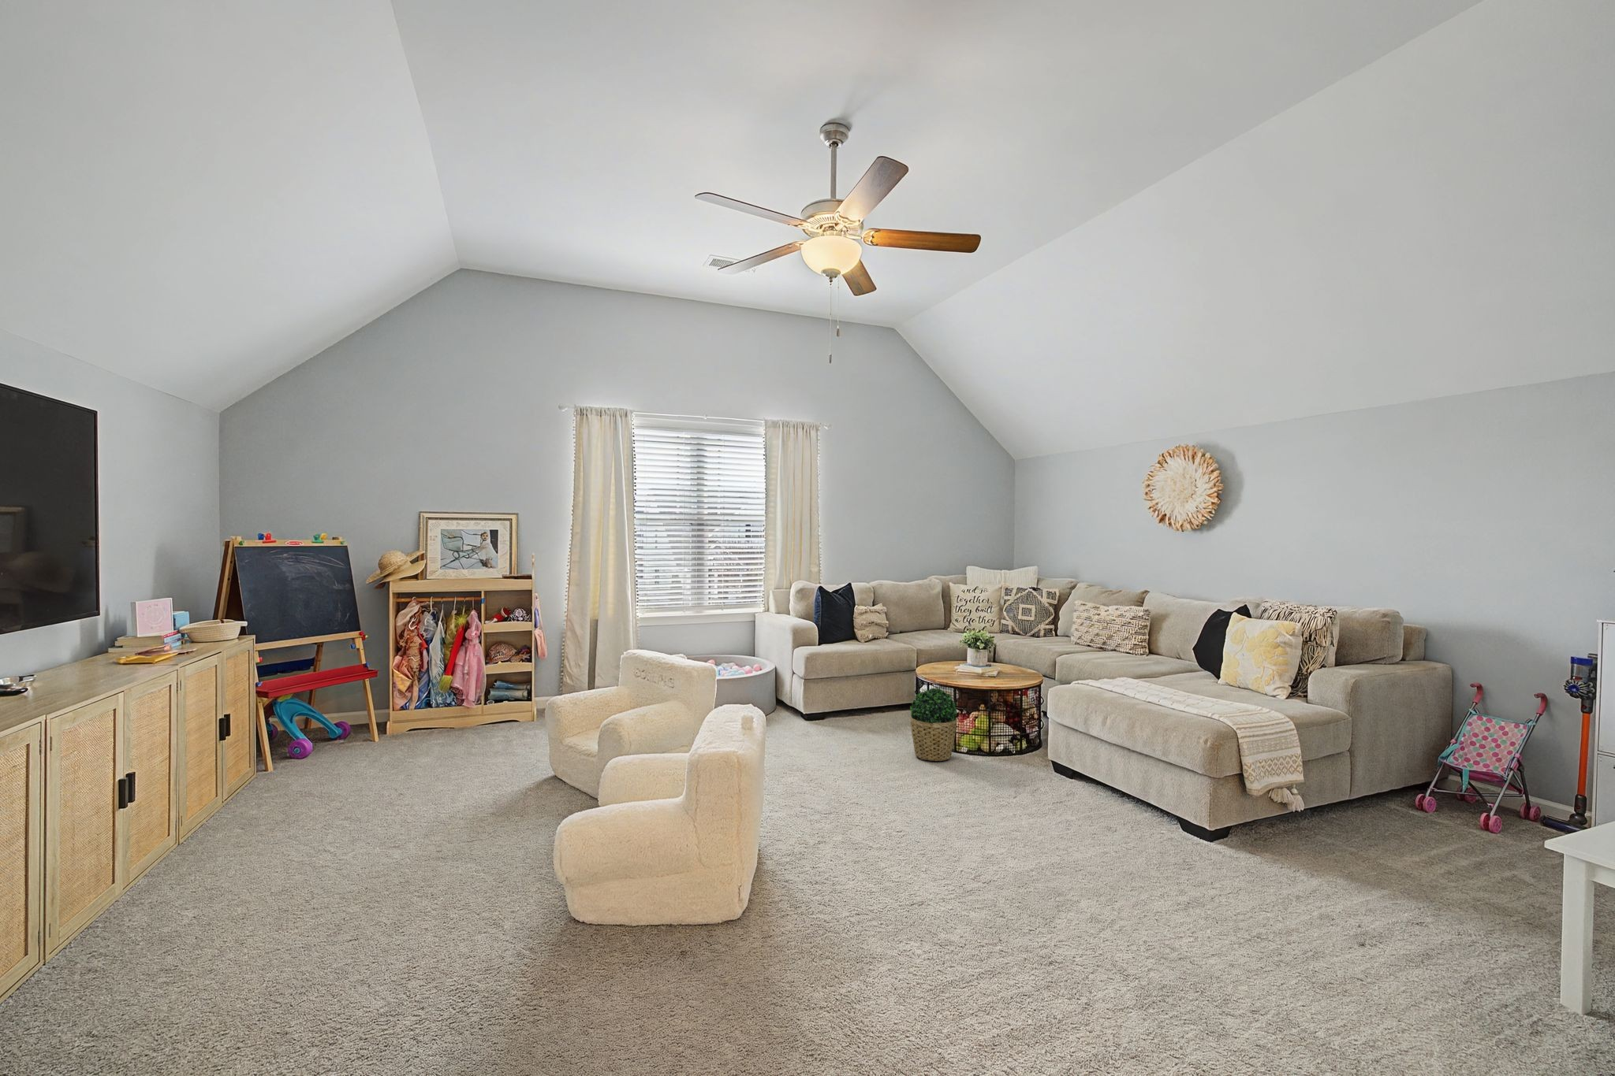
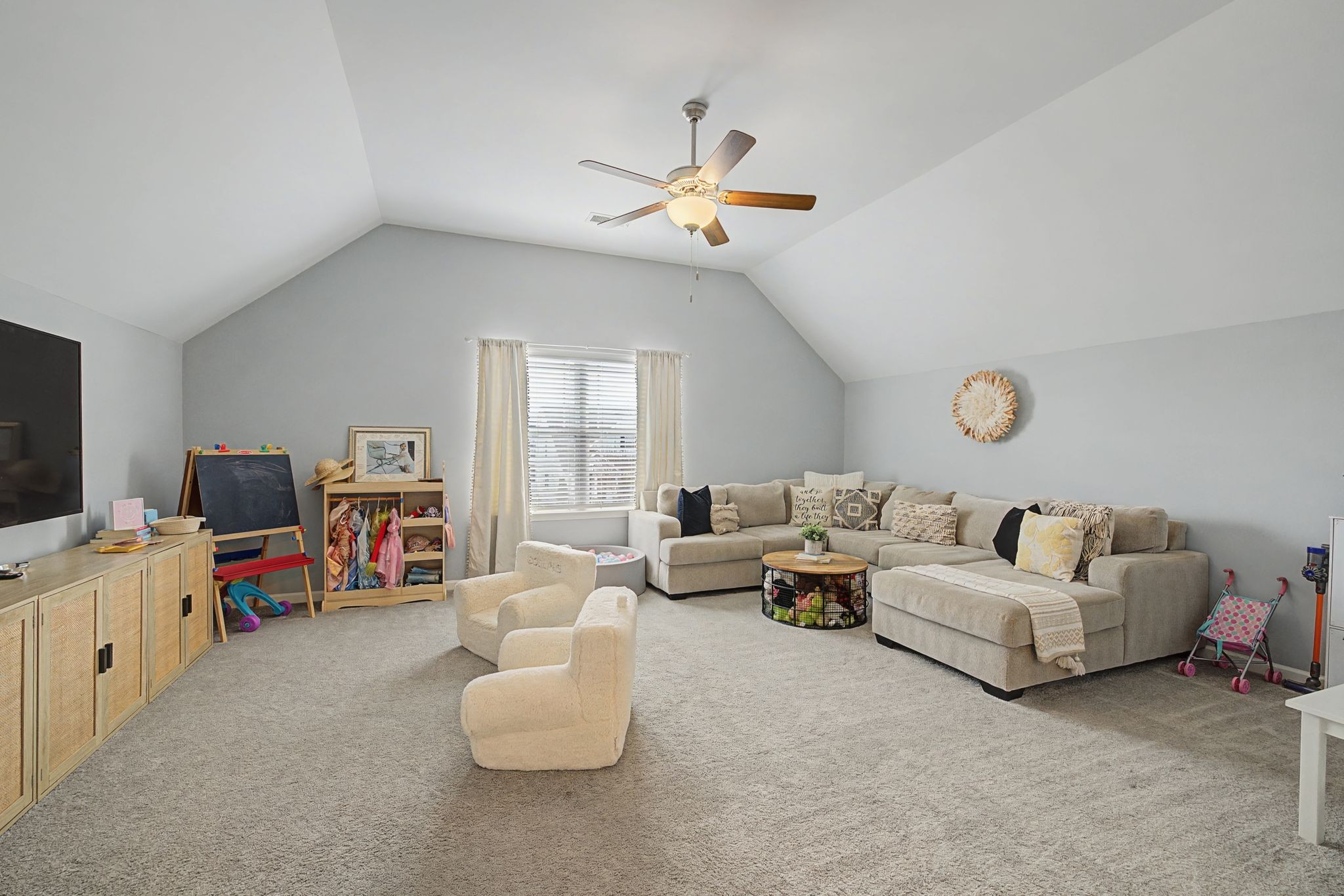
- potted plant (932, 722)
